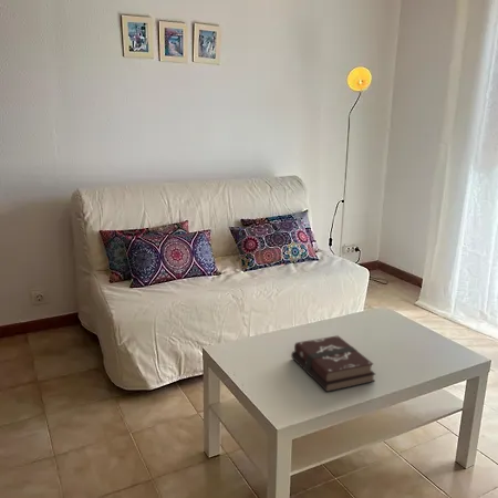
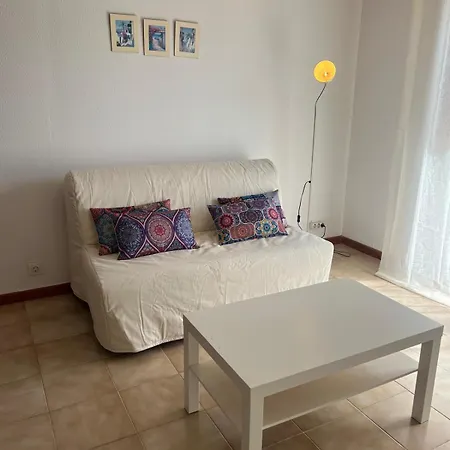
- hardback book (332, 361)
